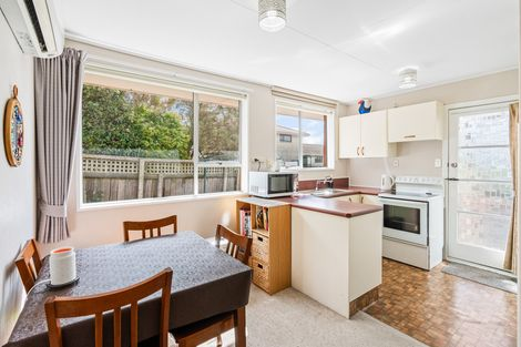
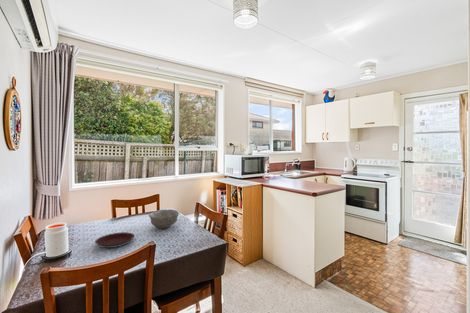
+ bowl (164, 219)
+ plate (115, 240)
